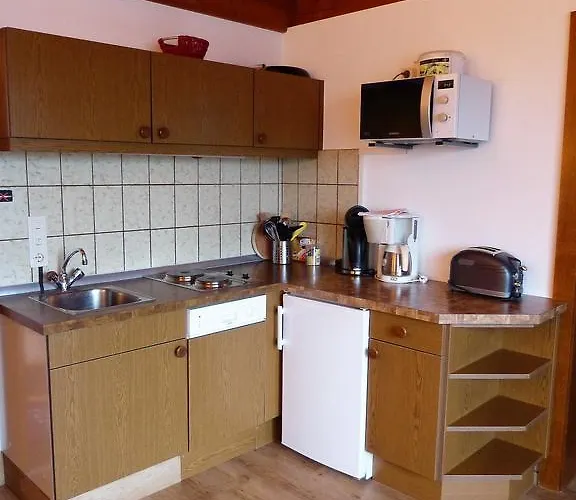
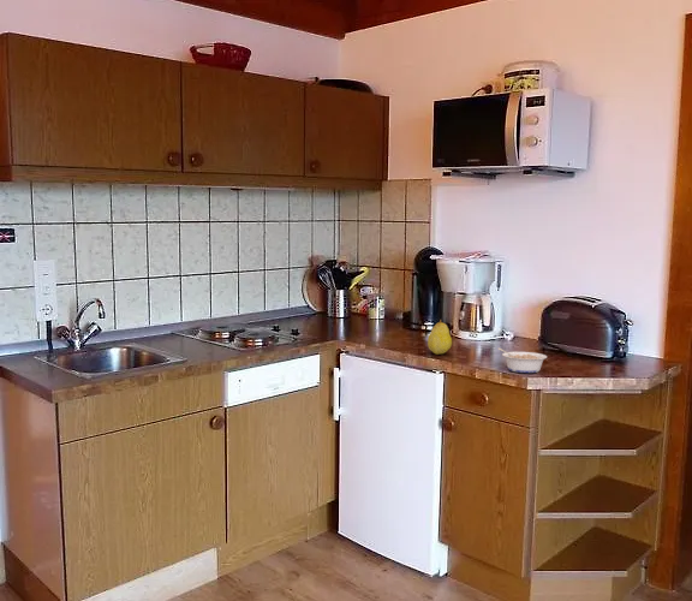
+ fruit (440, 337)
+ legume (521, 361)
